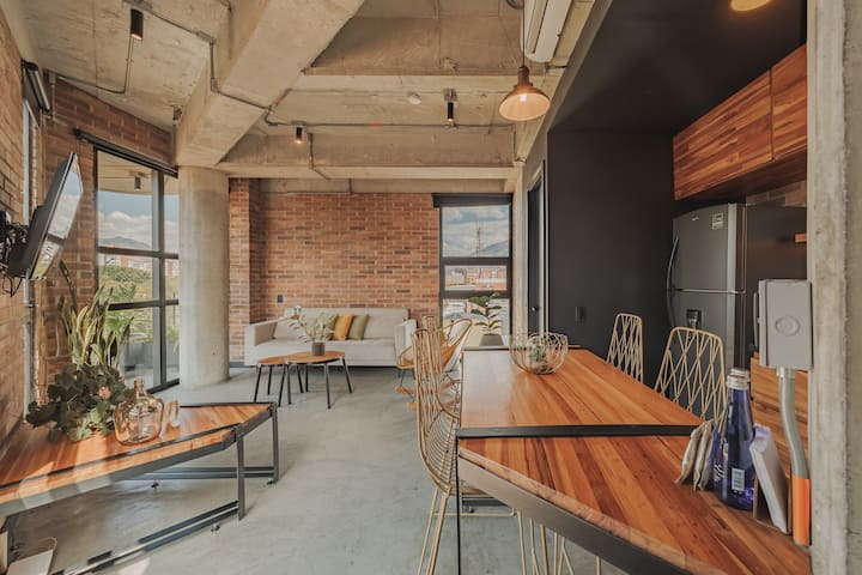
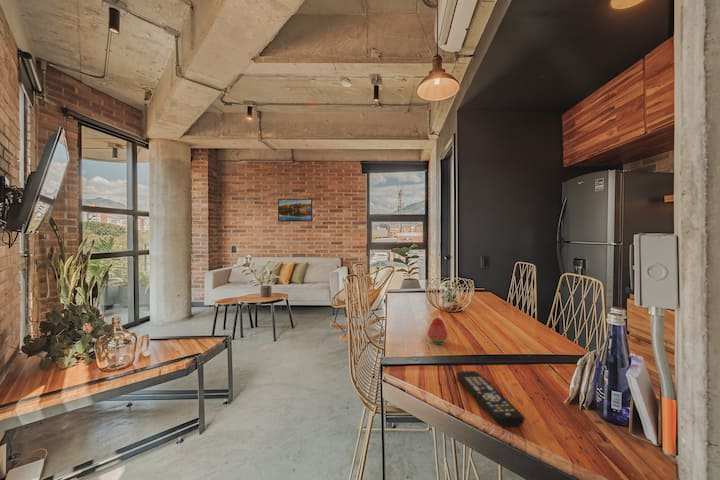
+ fruit (437, 330)
+ remote control (485, 394)
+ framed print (295, 210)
